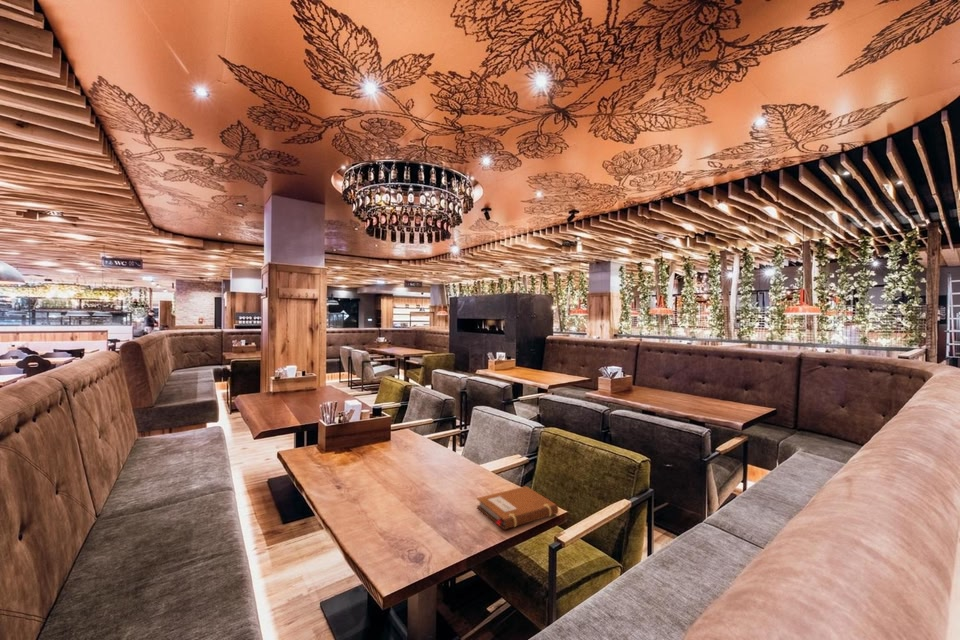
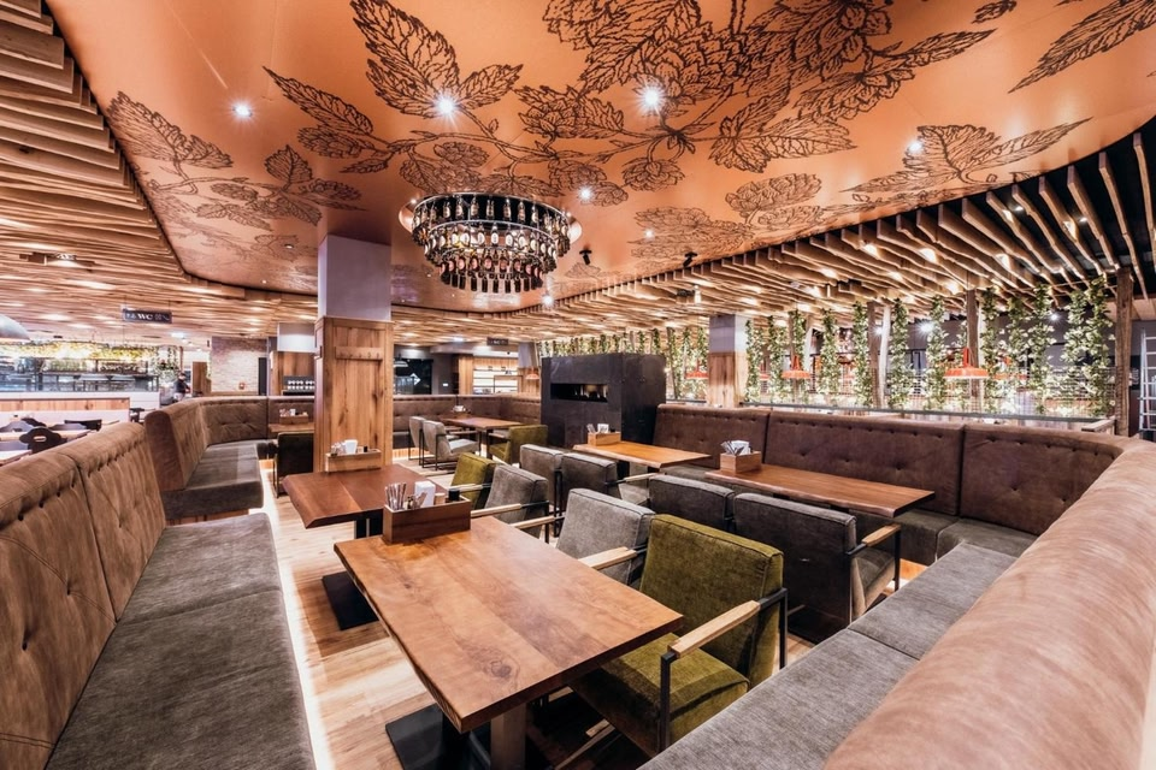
- notebook (515, 506)
